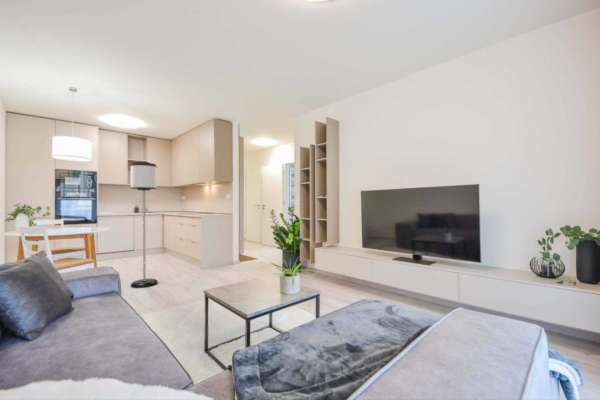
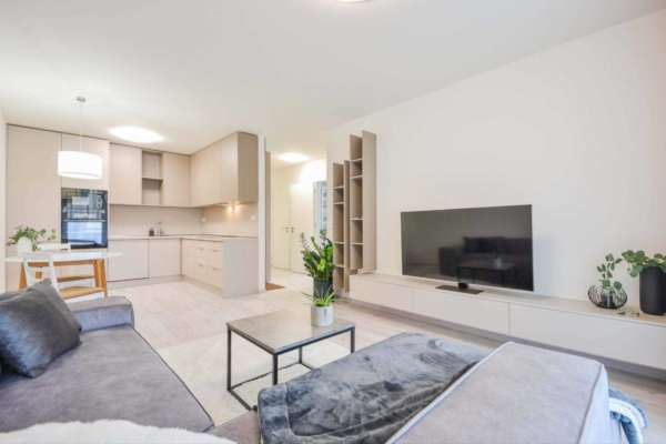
- floor lamp (144, 223)
